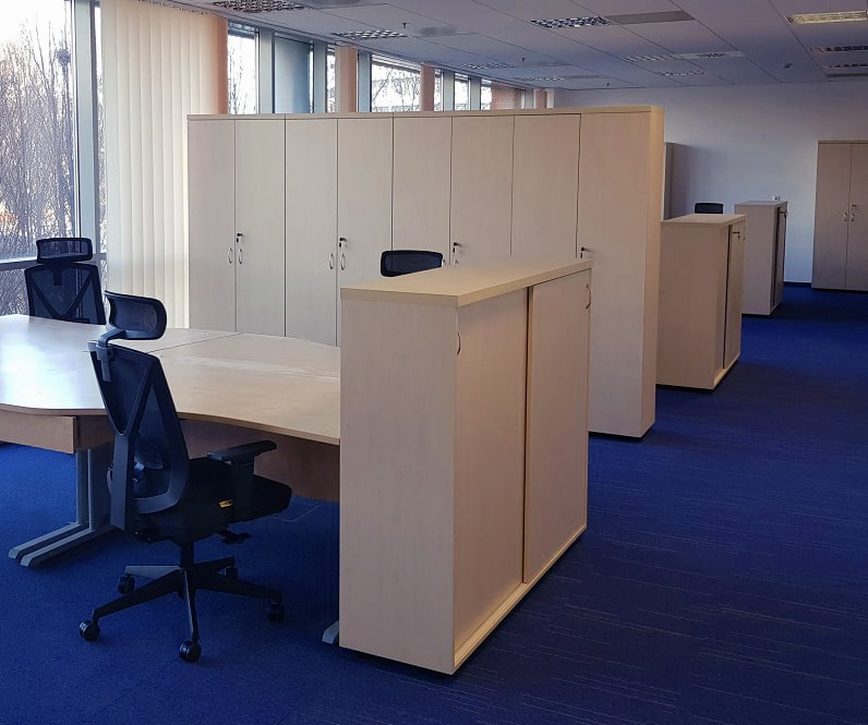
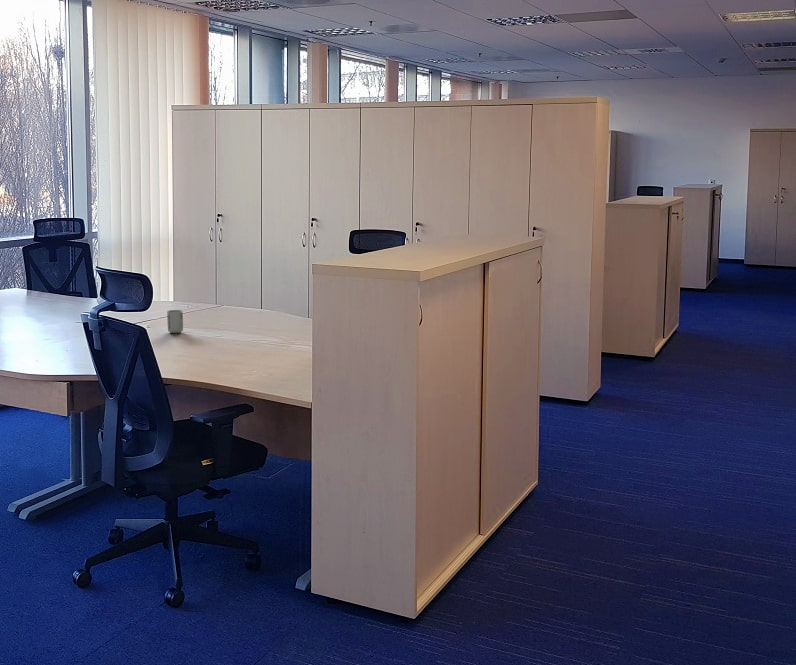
+ cup (175, 321)
